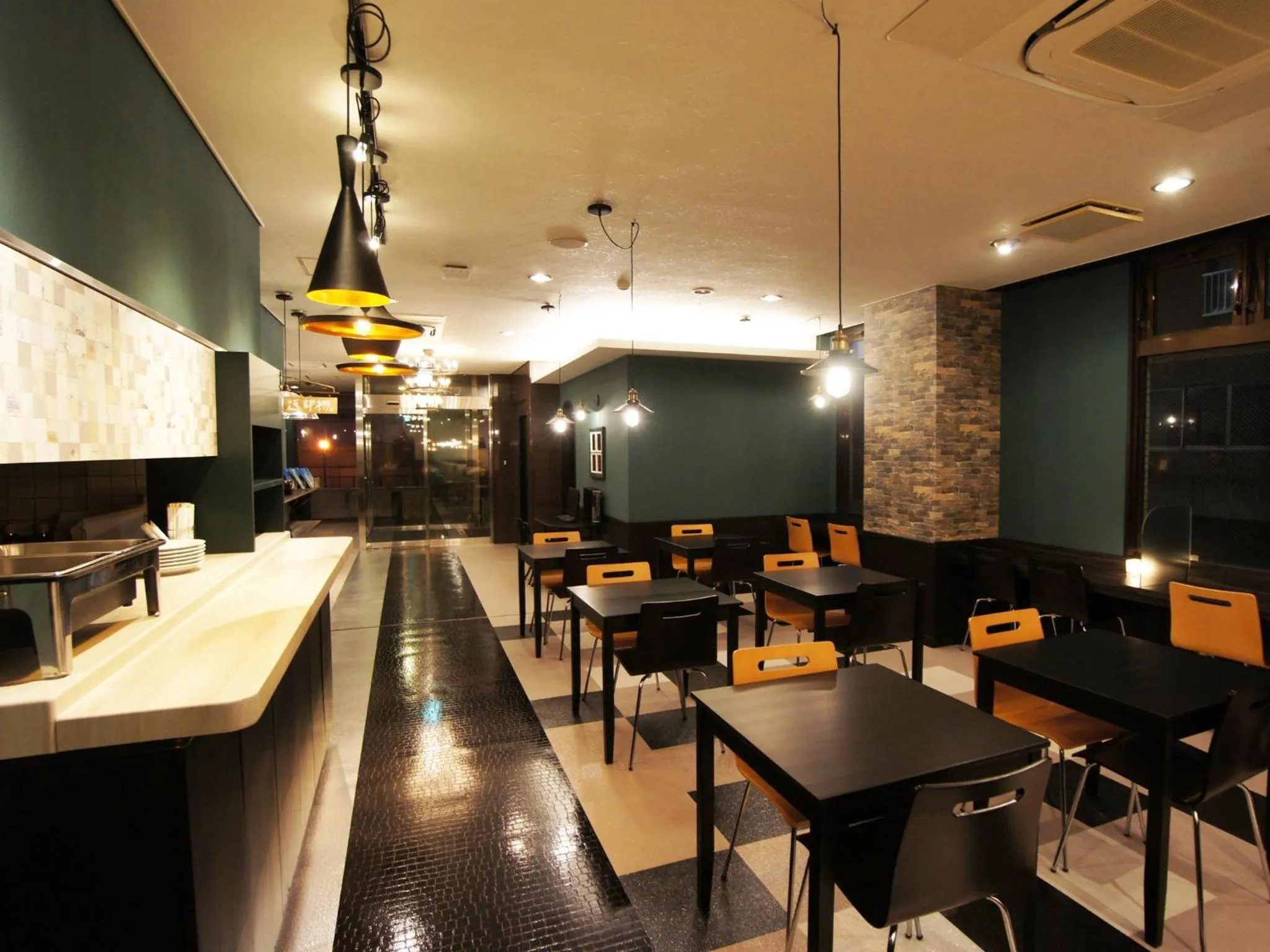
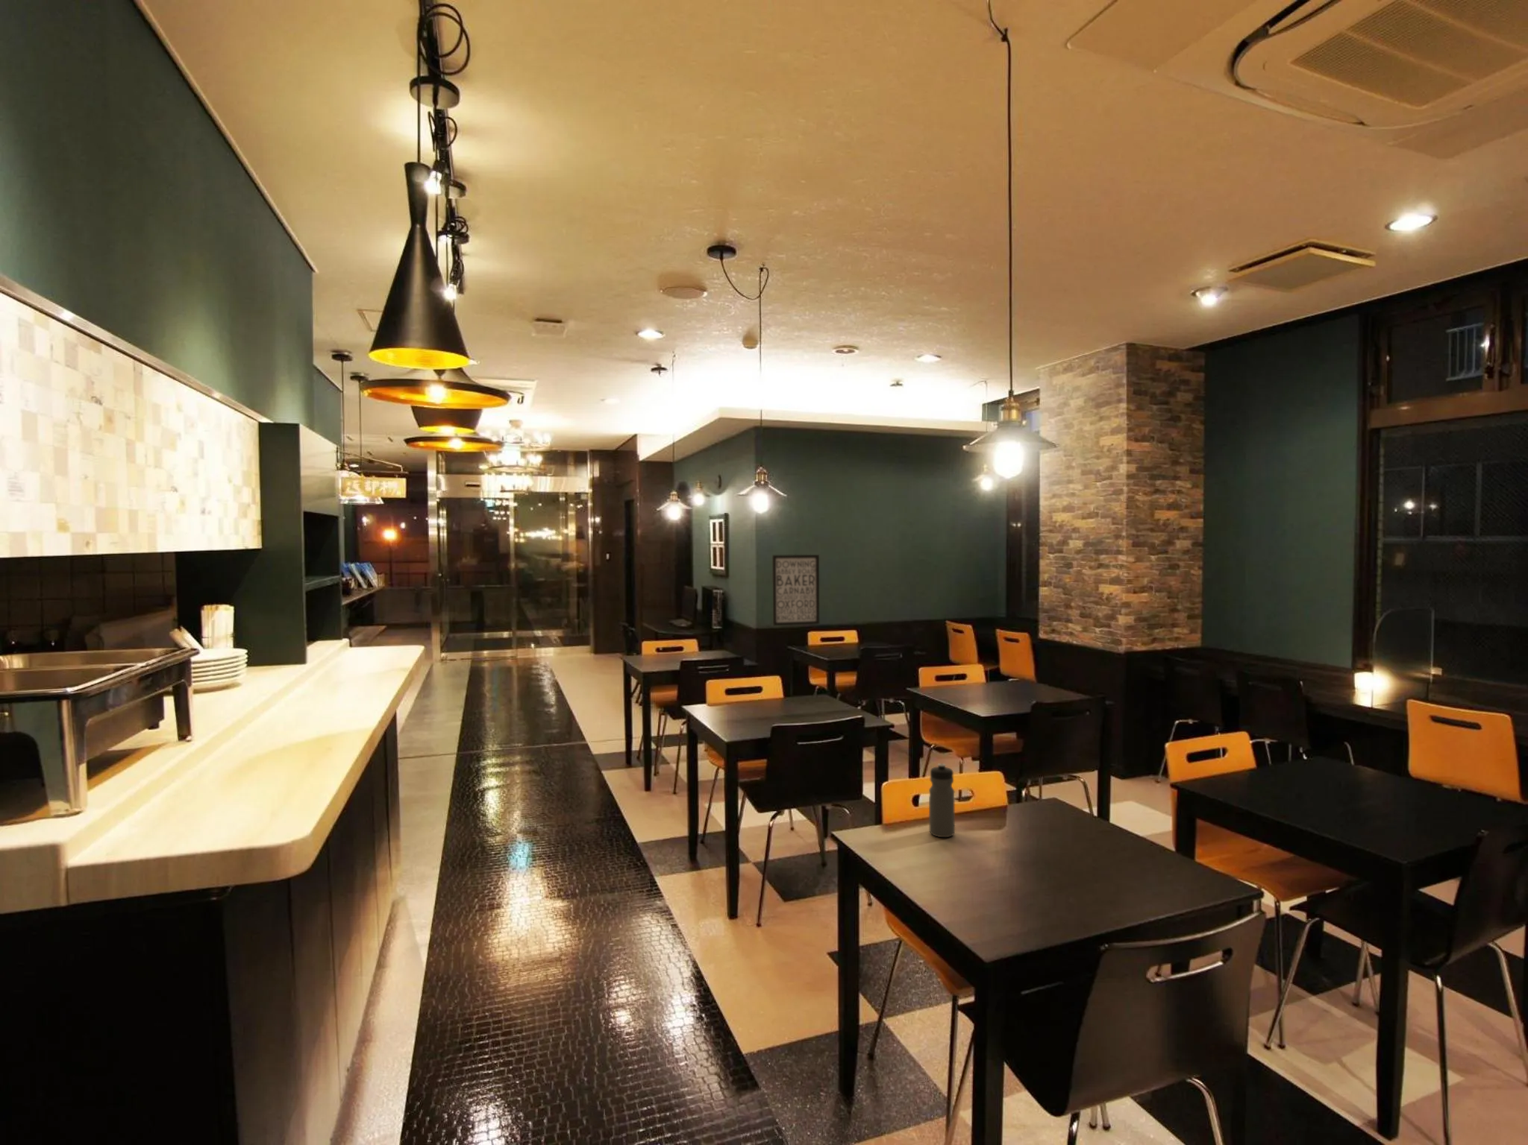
+ water bottle (942, 799)
+ wall art (796, 589)
